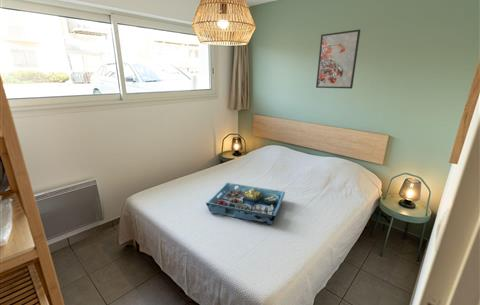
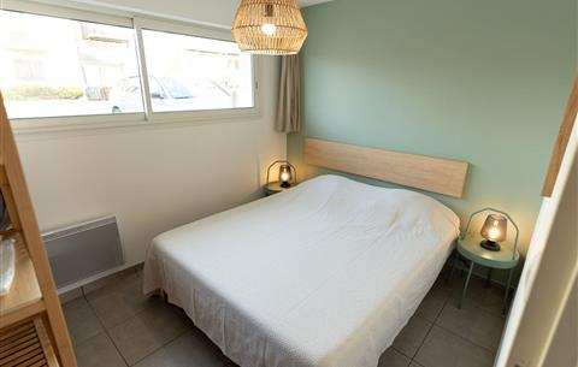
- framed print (336, 61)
- serving tray (247, 200)
